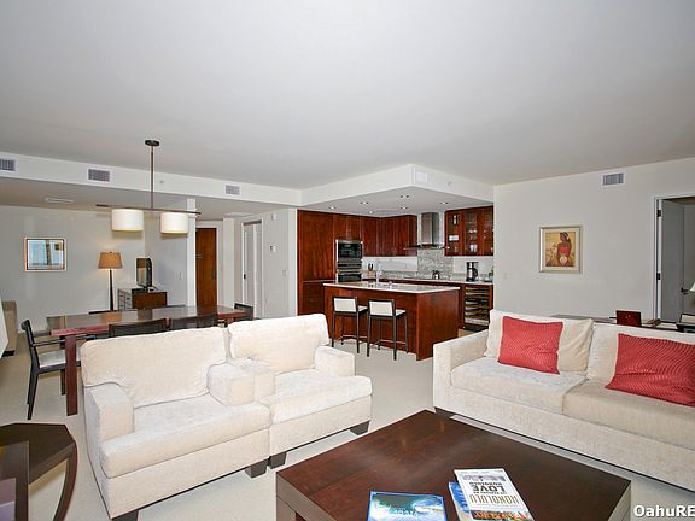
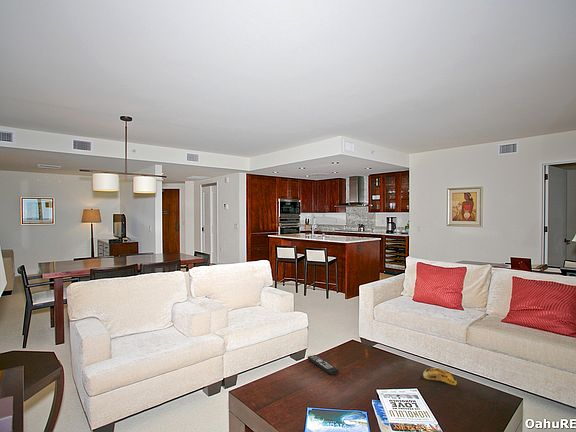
+ remote control (322, 364)
+ banana (437, 375)
